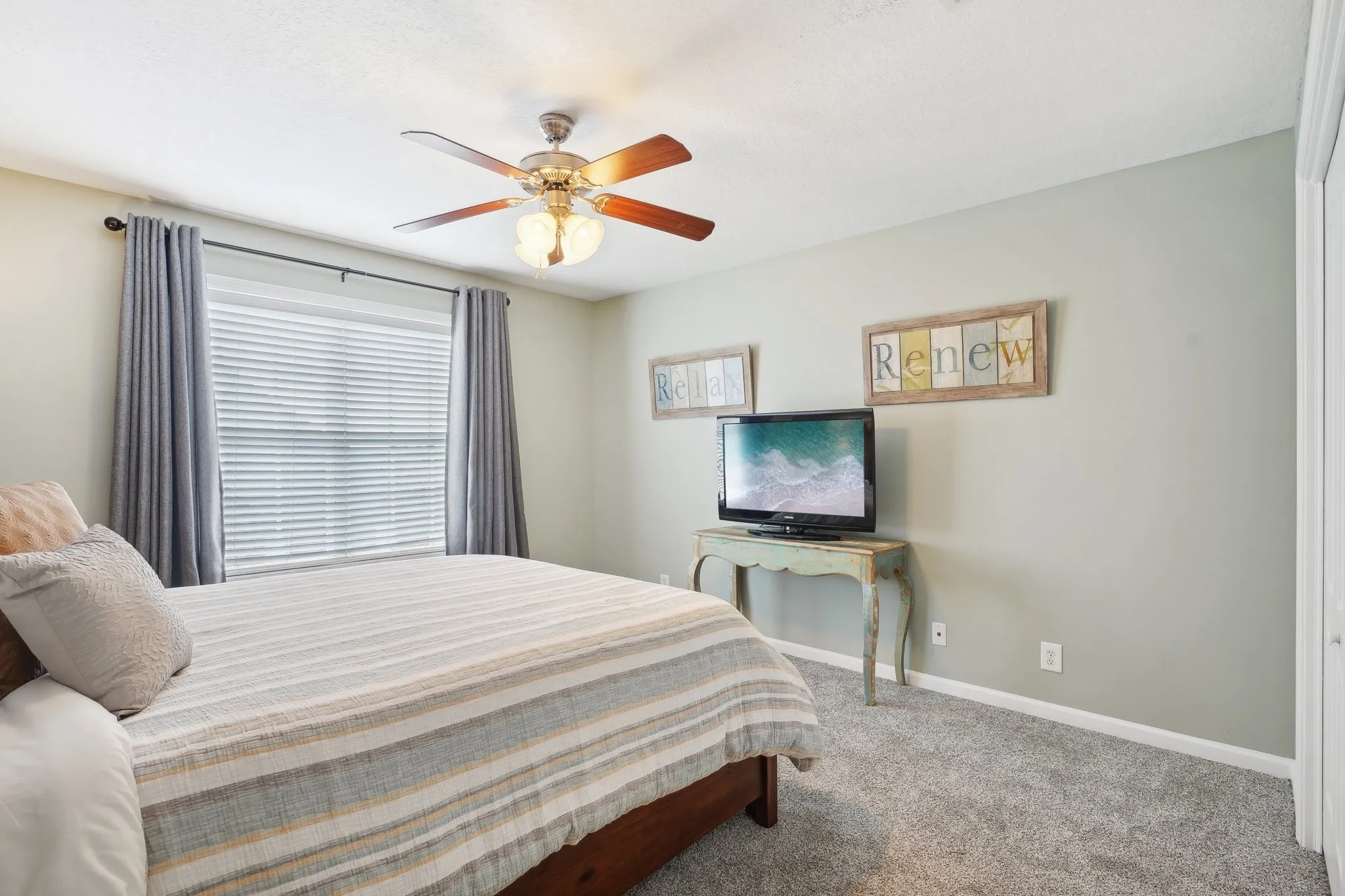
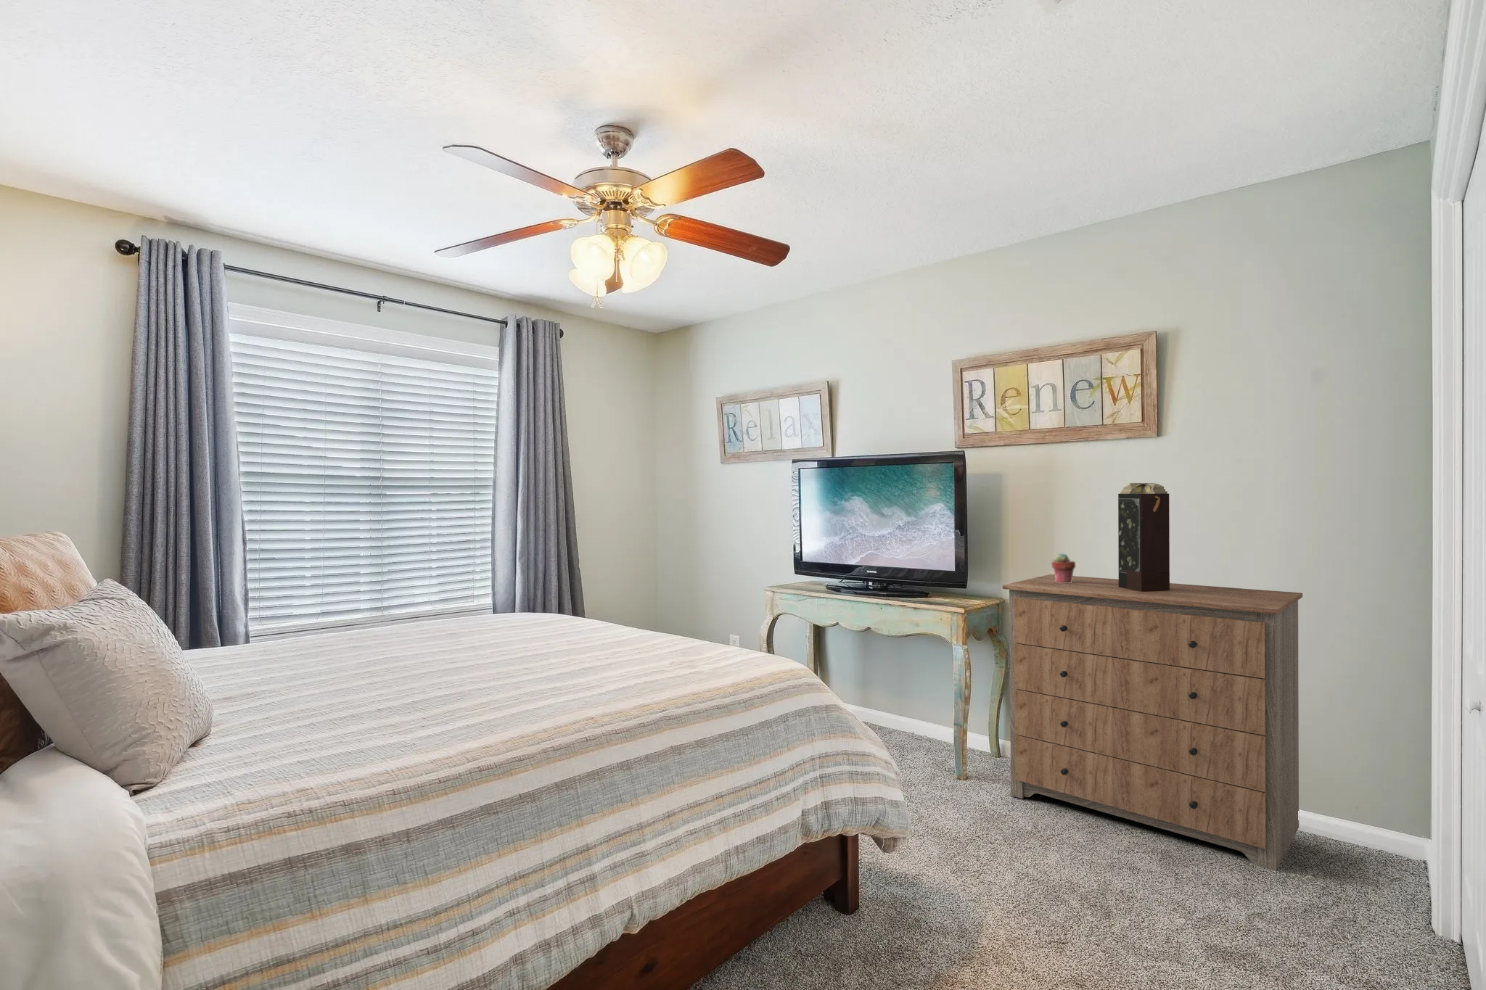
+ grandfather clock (1144, 535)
+ dresser (1145, 701)
+ potted succulent (1063, 567)
